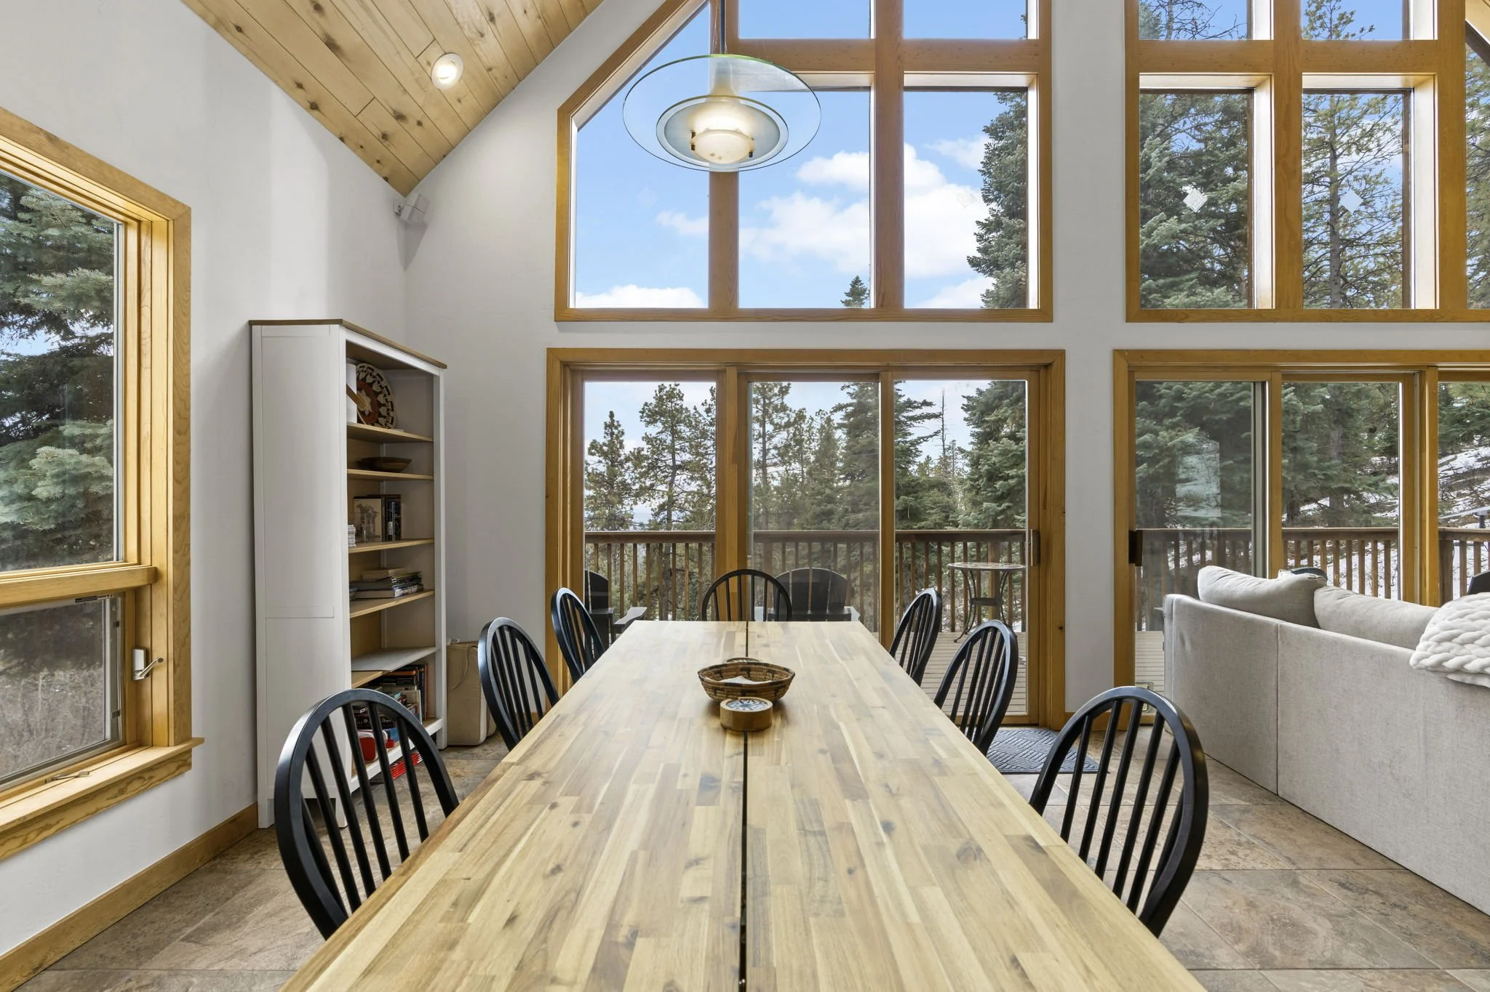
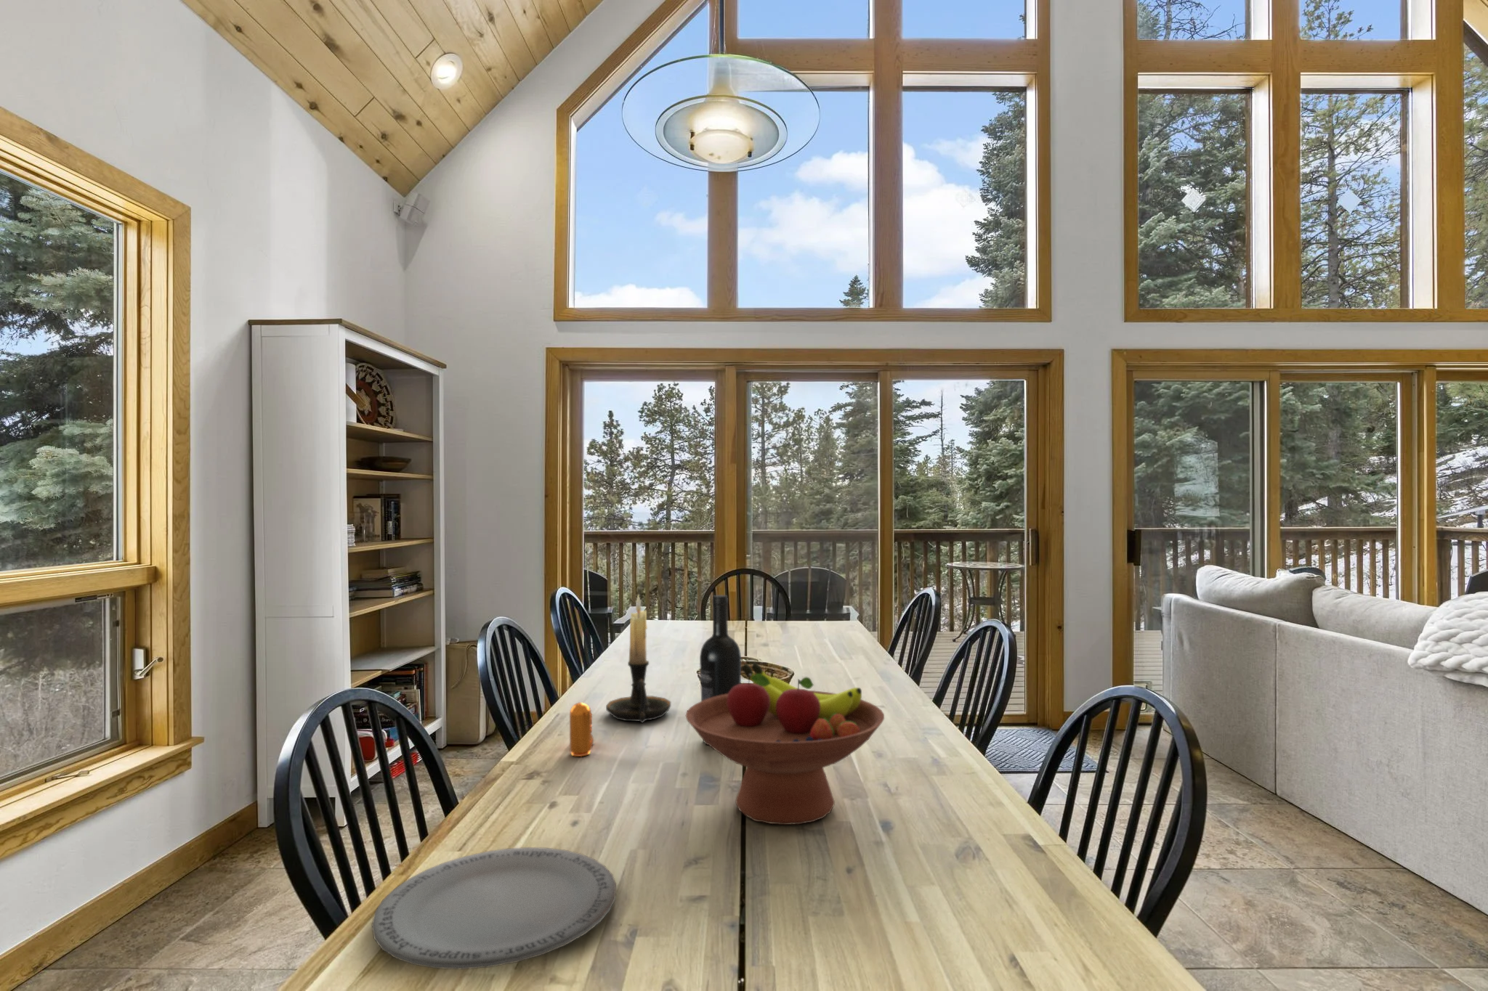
+ candle holder (638, 656)
+ pepper shaker (582, 723)
+ fruit bowl (784, 741)
+ wine bottle (720, 668)
+ plate (499, 904)
